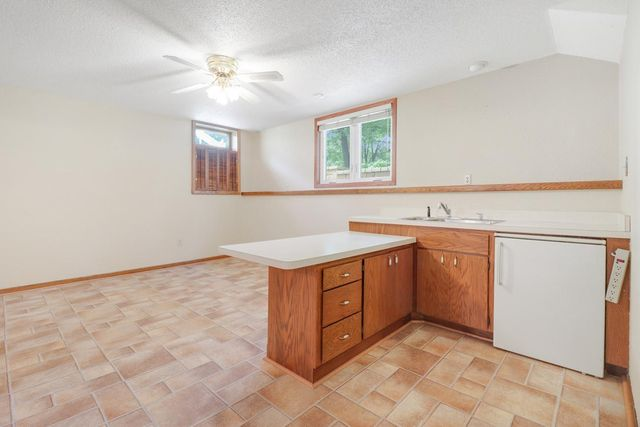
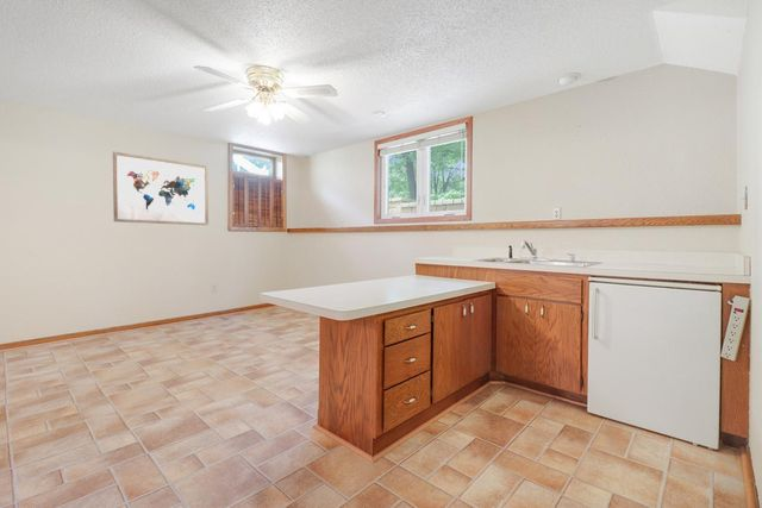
+ wall art (164, 192)
